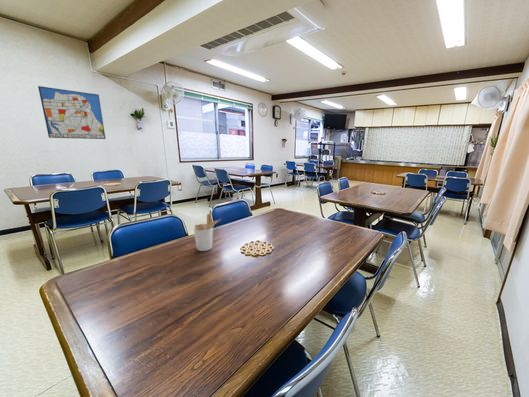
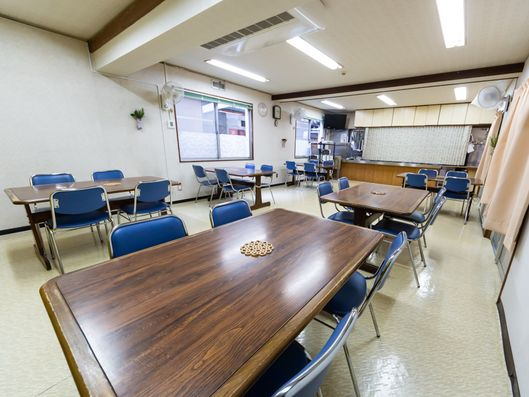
- wall art (75, 115)
- utensil holder (207, 232)
